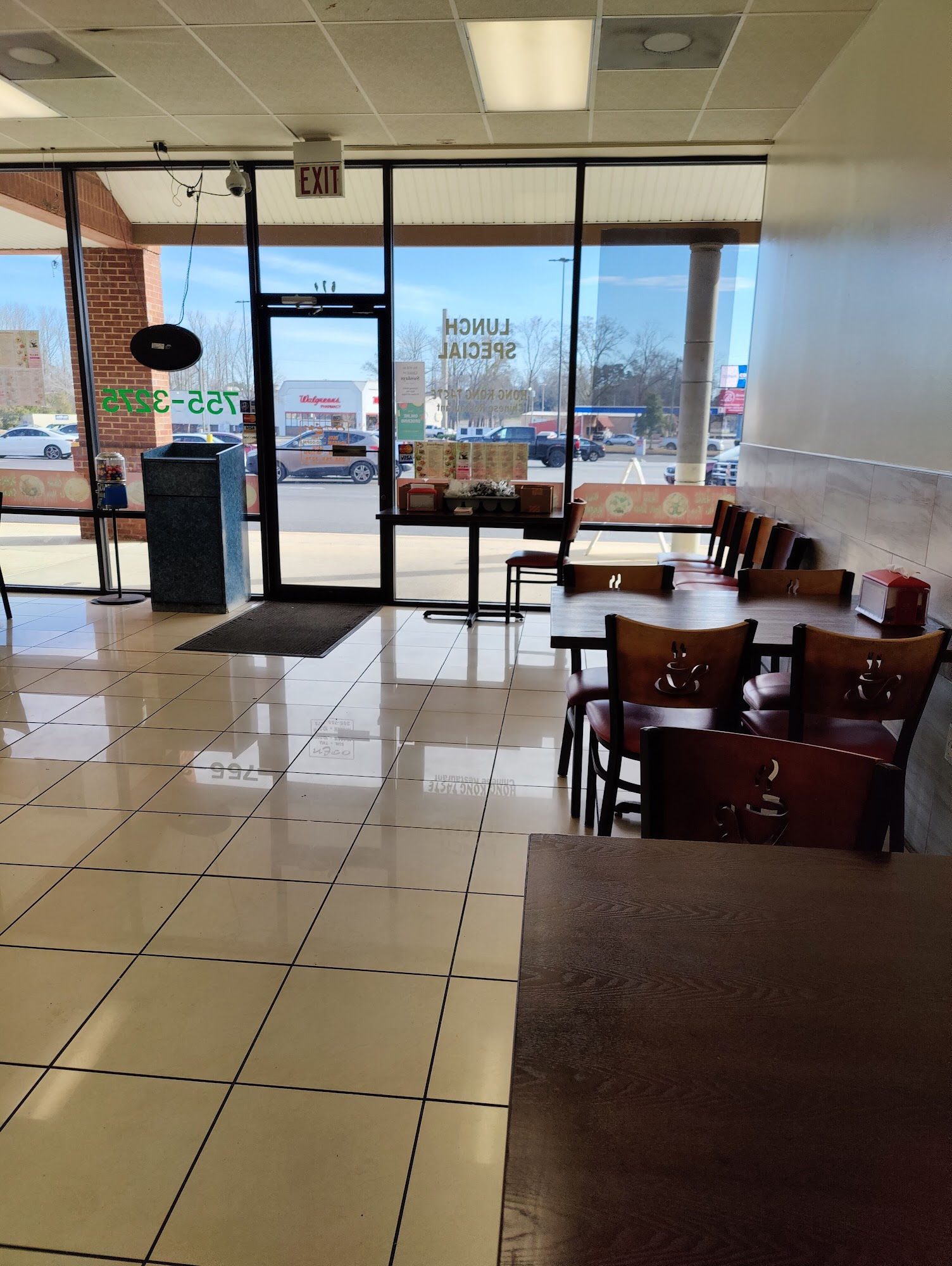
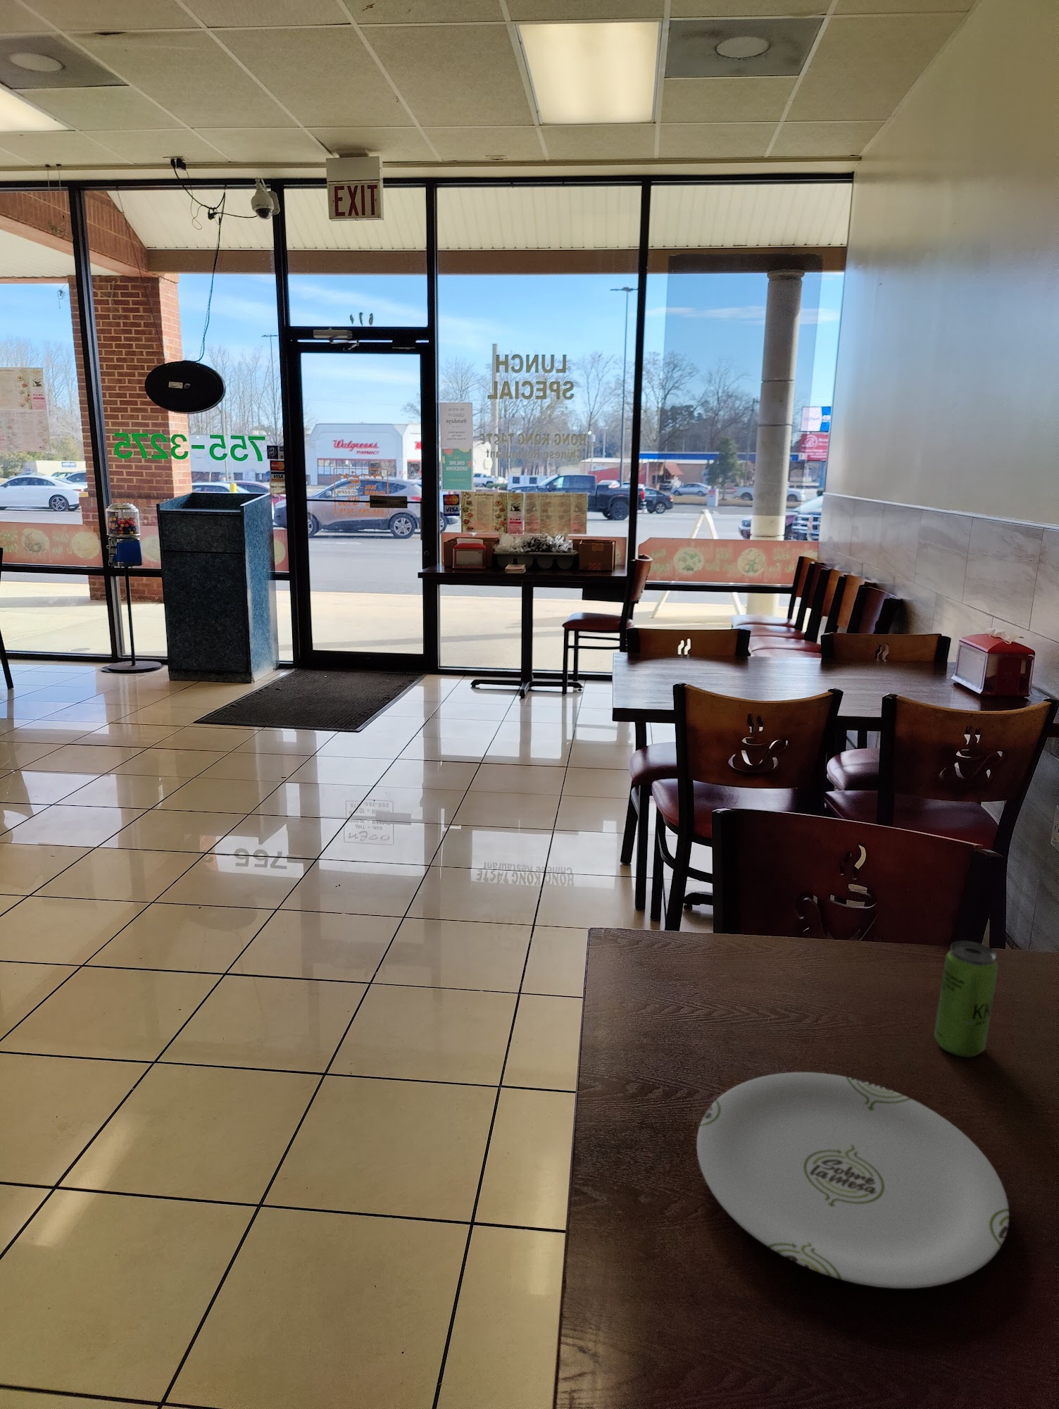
+ beverage can (966, 998)
+ plate (844, 1174)
